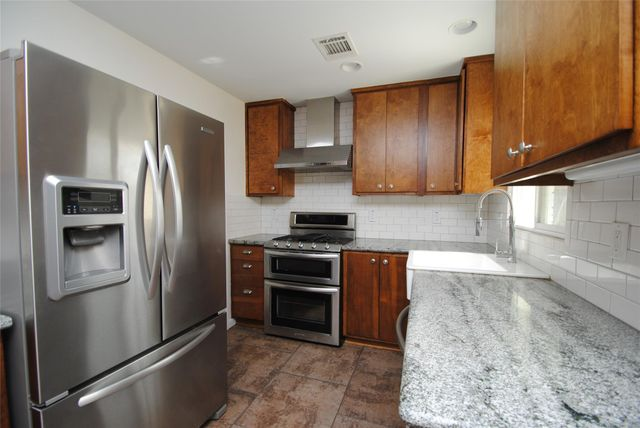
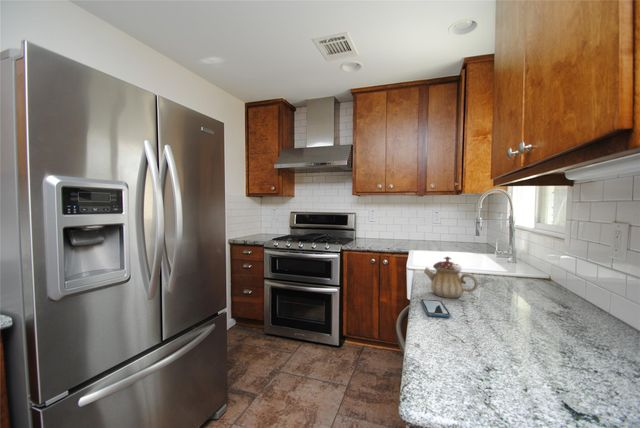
+ teapot (449, 275)
+ smartphone (434, 307)
